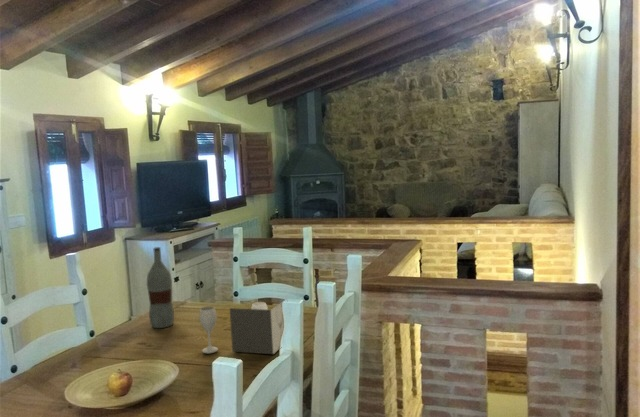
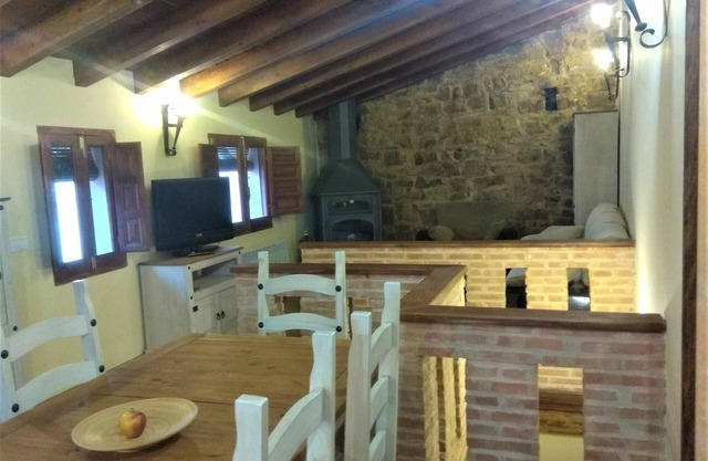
- wine glass (244, 325)
- bottle (159, 286)
